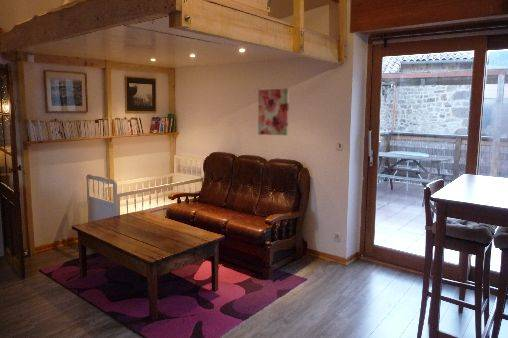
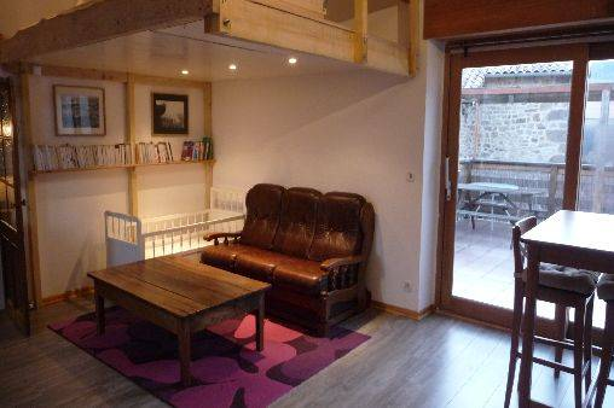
- wall art (273, 112)
